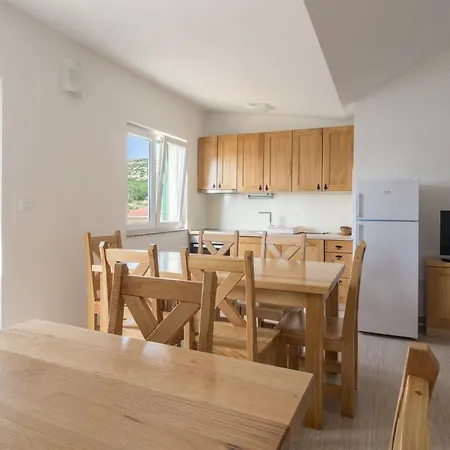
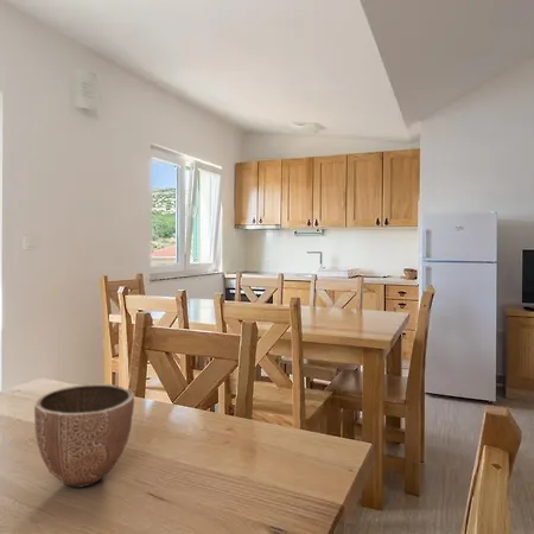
+ decorative bowl (84, 437)
